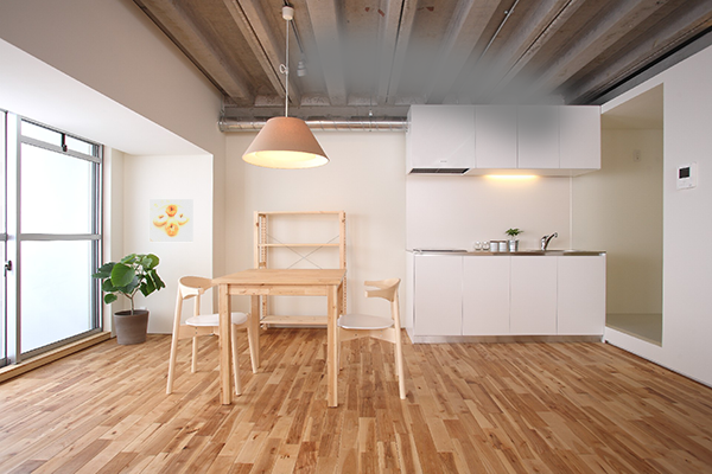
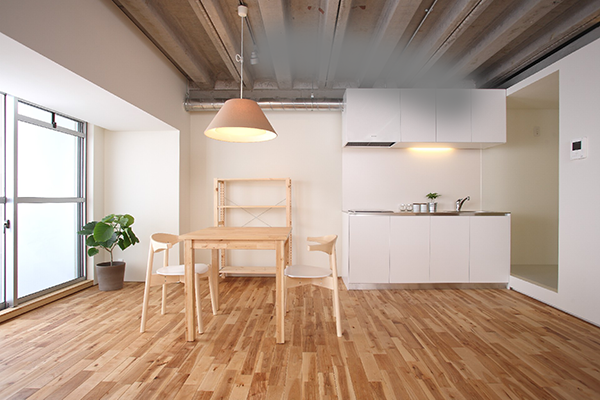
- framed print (171, 220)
